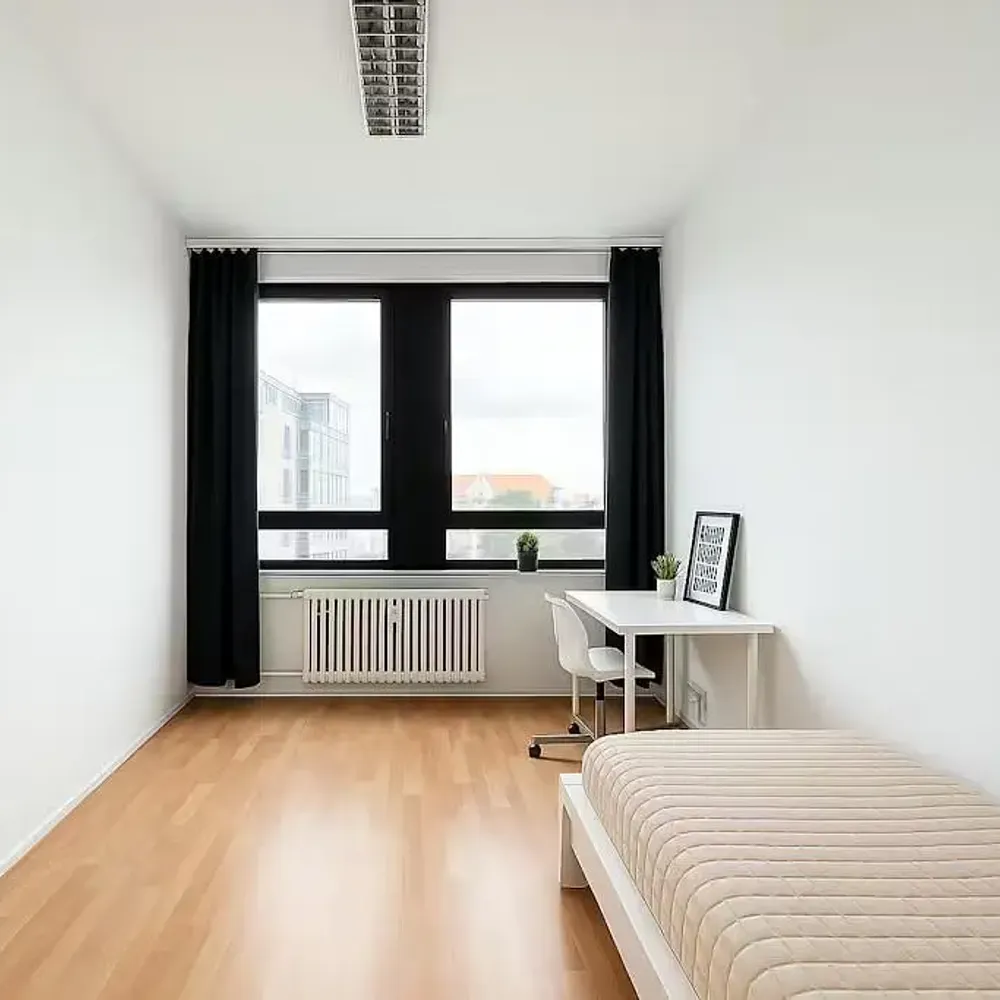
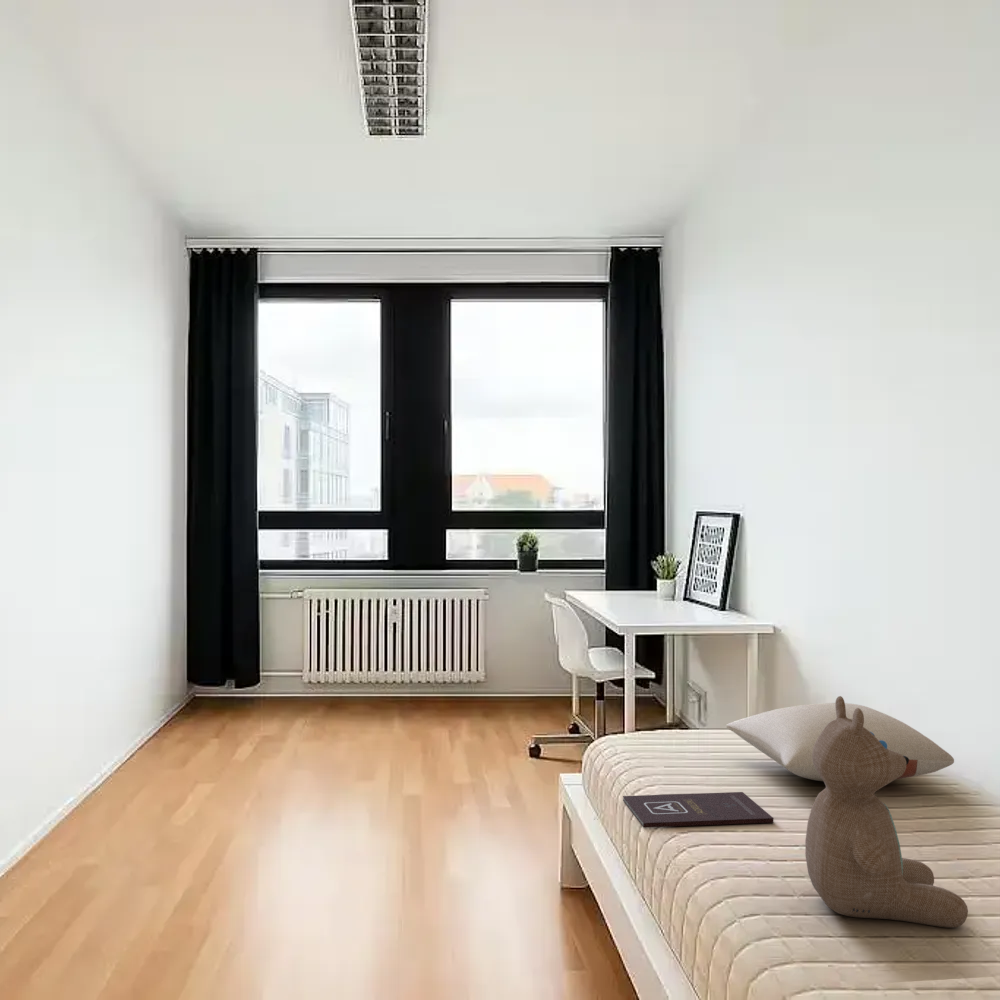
+ book (695, 808)
+ teddy bear (880, 806)
+ pillow (819, 735)
